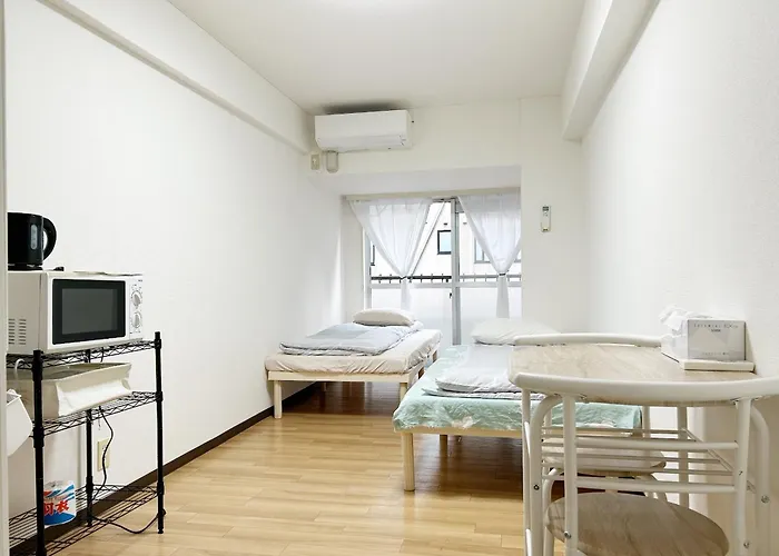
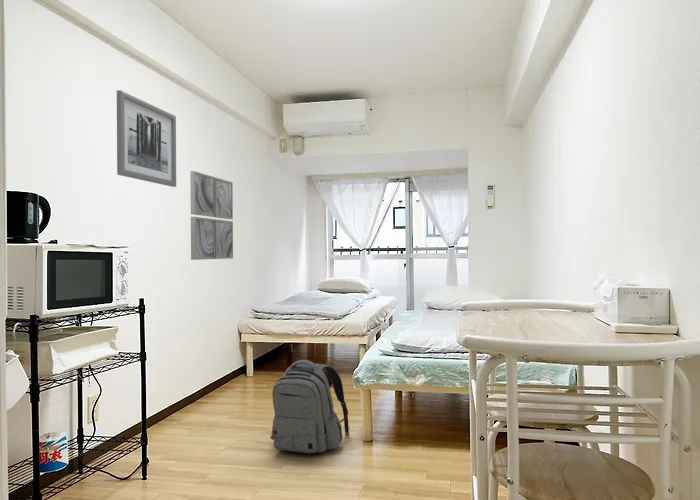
+ backpack (308, 401)
+ wall art (149, 142)
+ wall art (213, 219)
